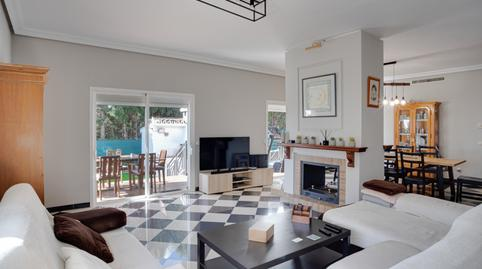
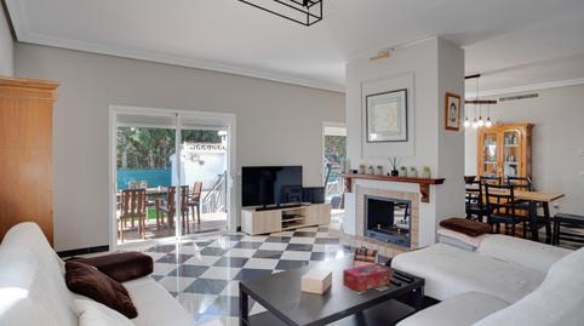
+ tissue box (366, 276)
